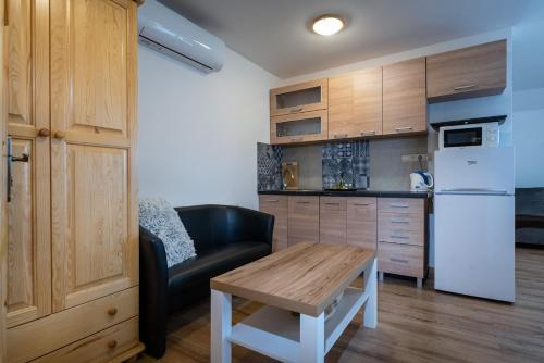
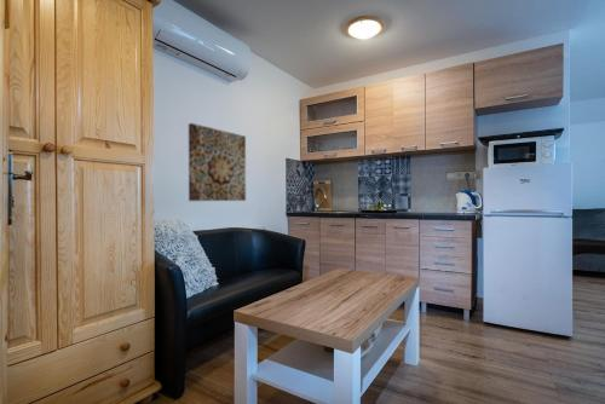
+ wall art (219, 166)
